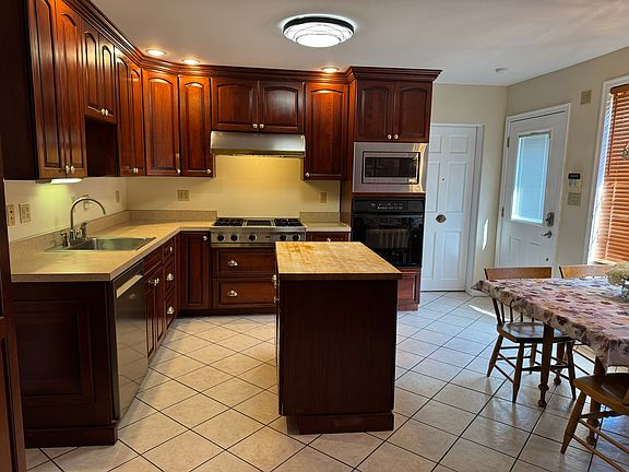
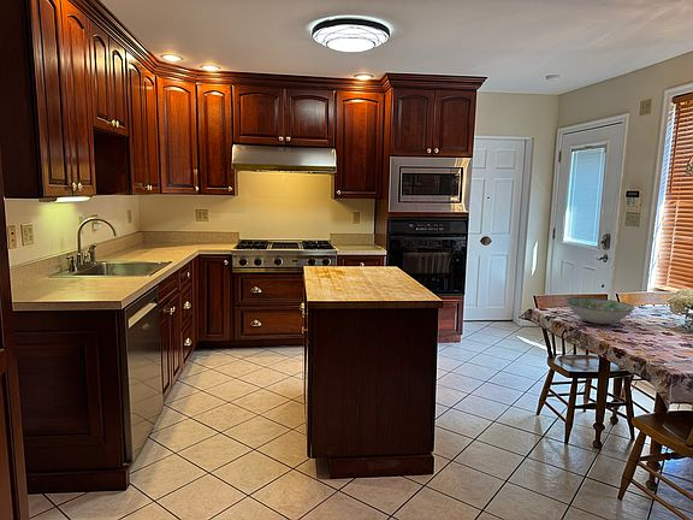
+ decorative bowl (598, 313)
